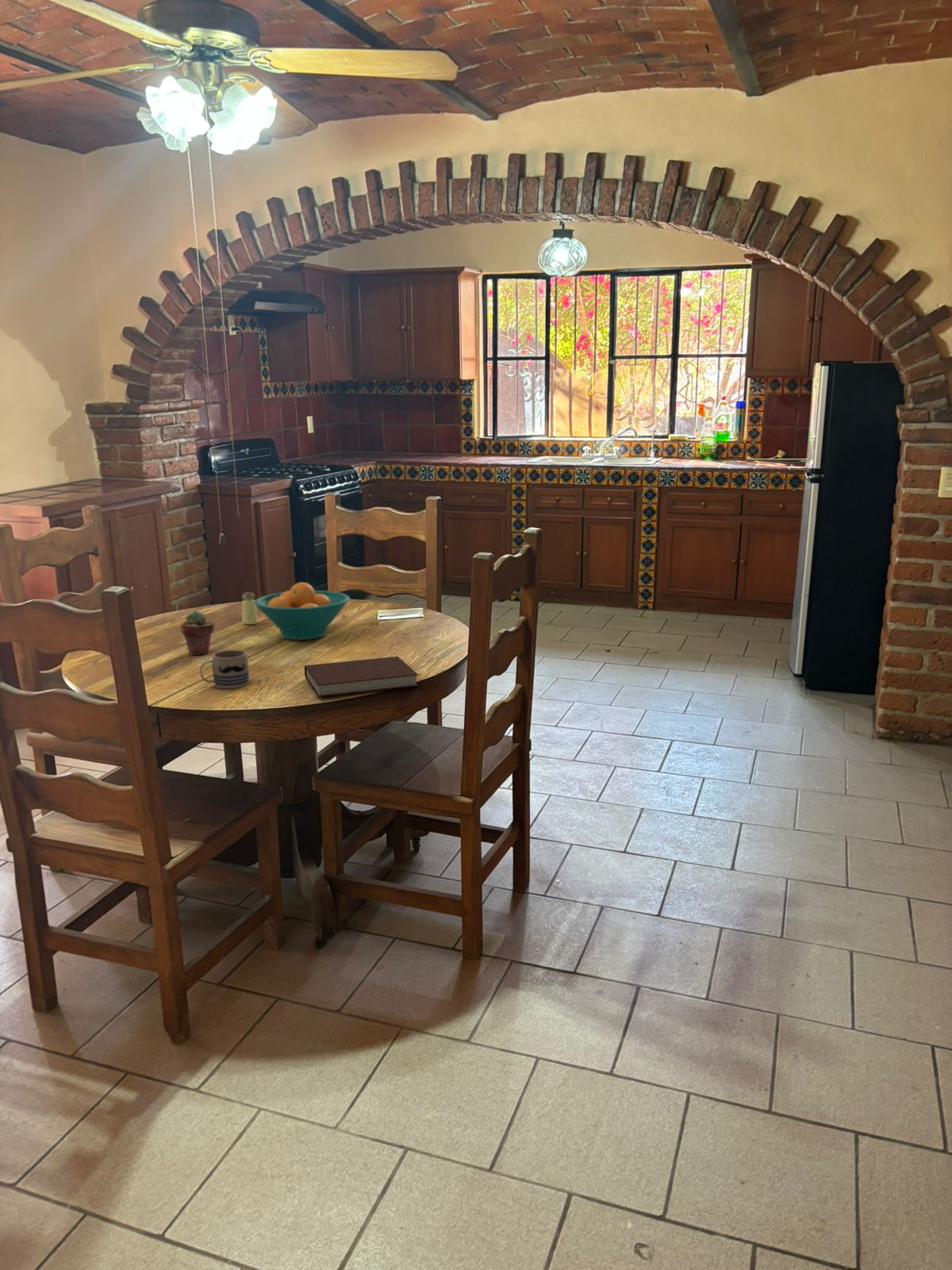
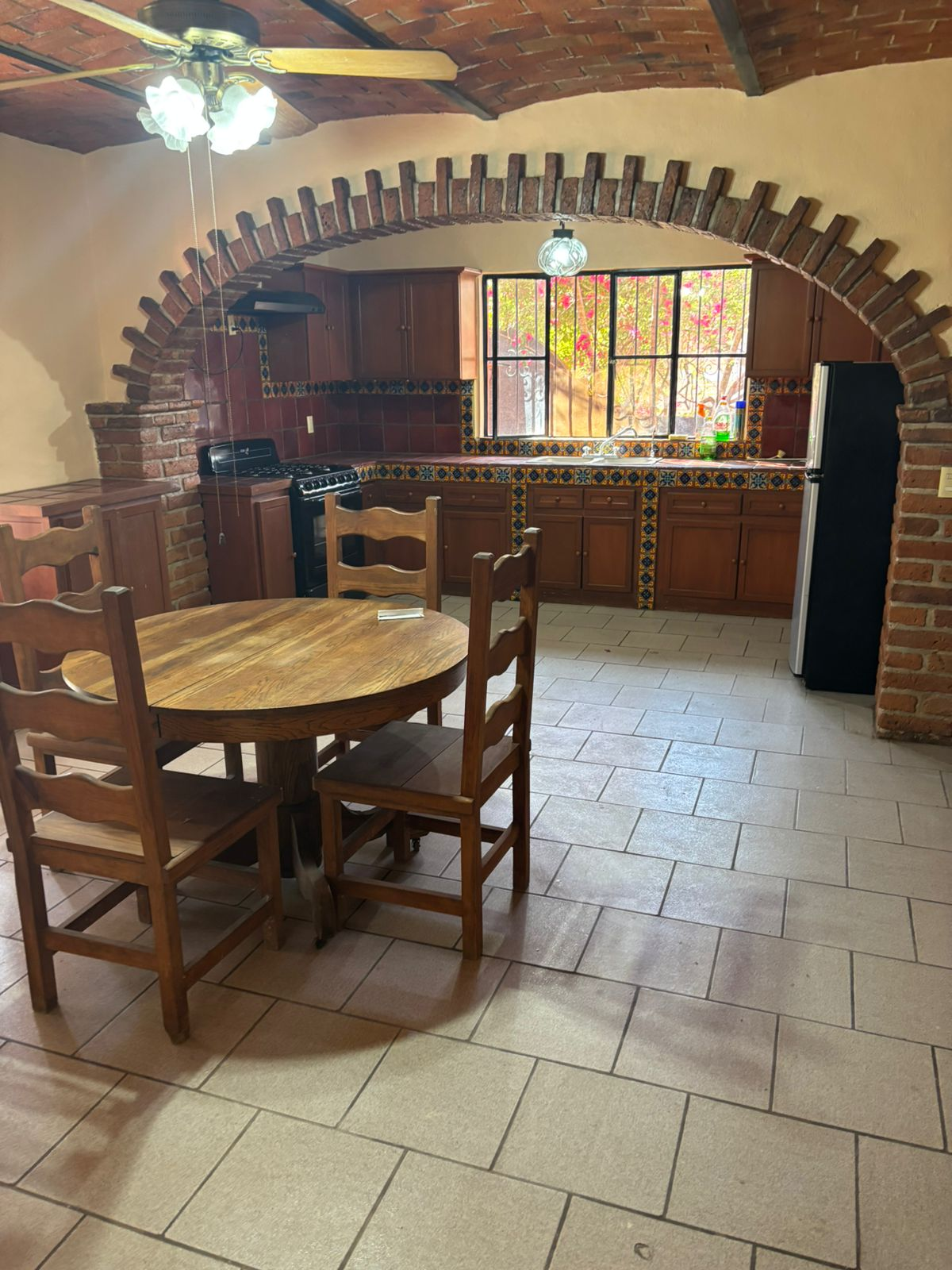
- potted succulent (198, 631)
- fruit bowl (302, 609)
- mug (225, 669)
- notebook (360, 675)
- saltshaker (249, 607)
